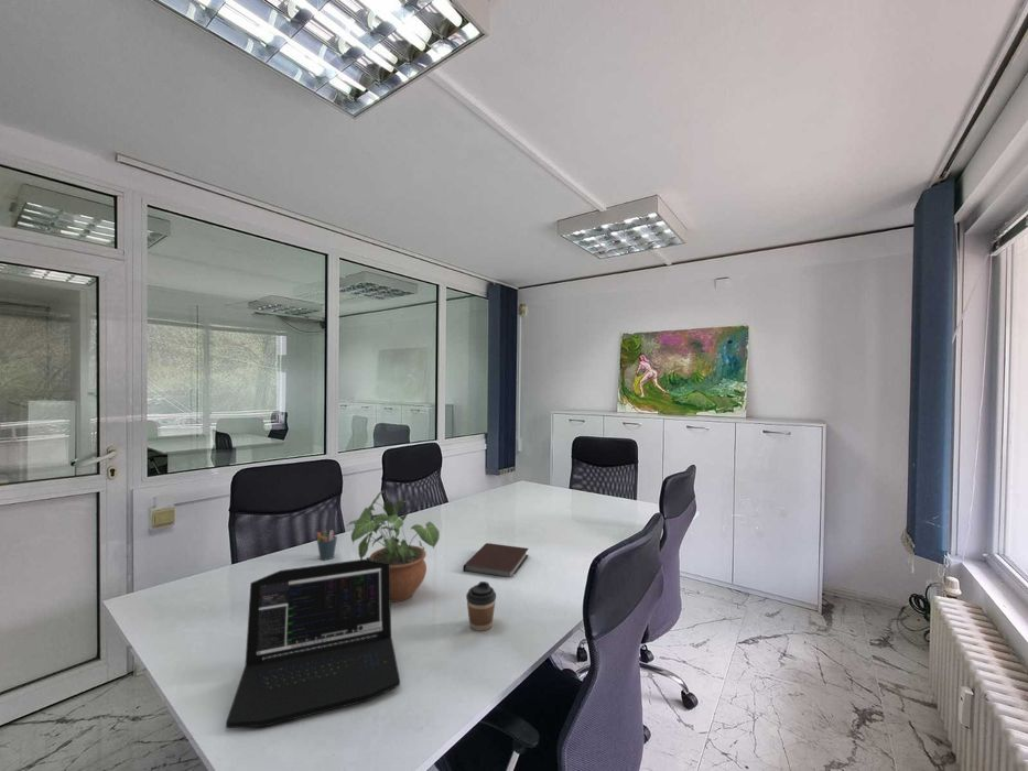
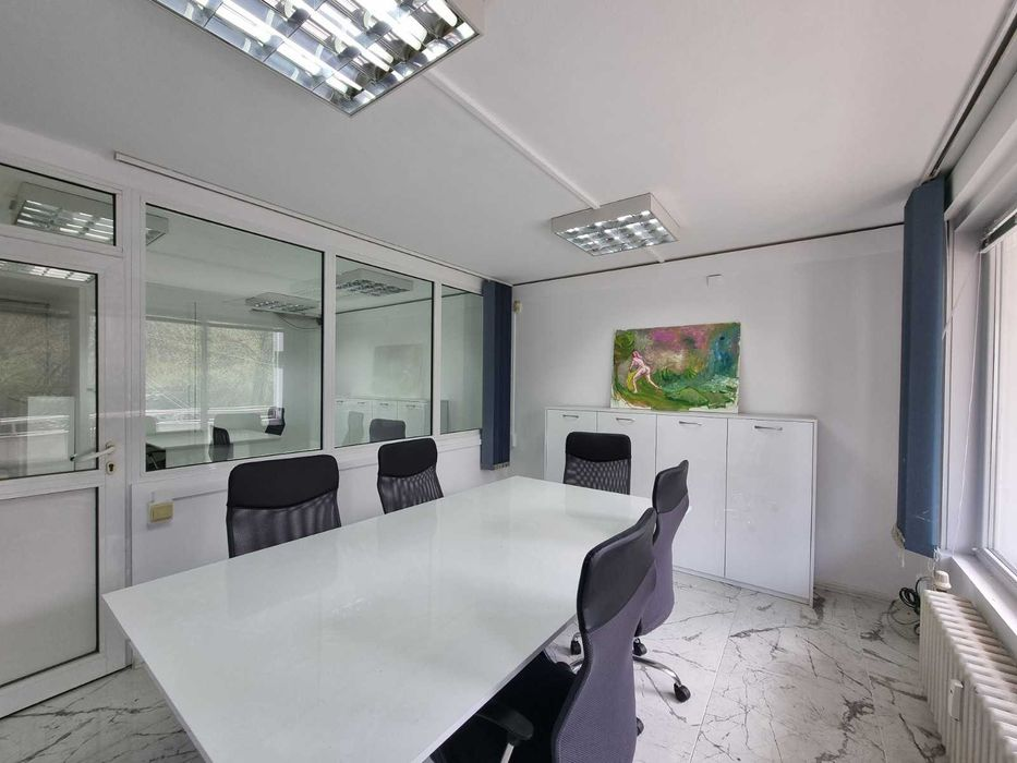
- potted plant (389, 542)
- notebook (497, 560)
- laptop (321, 631)
- coffee cup (480, 605)
- pen holder (326, 542)
